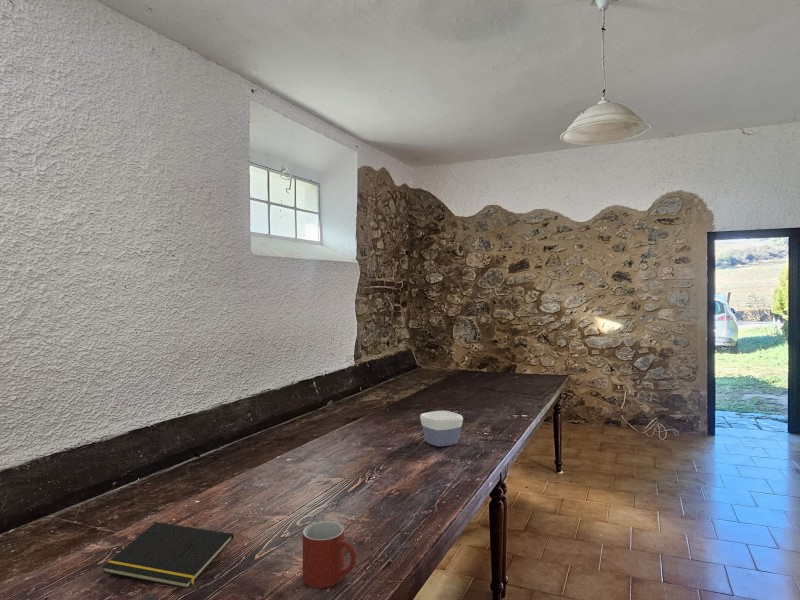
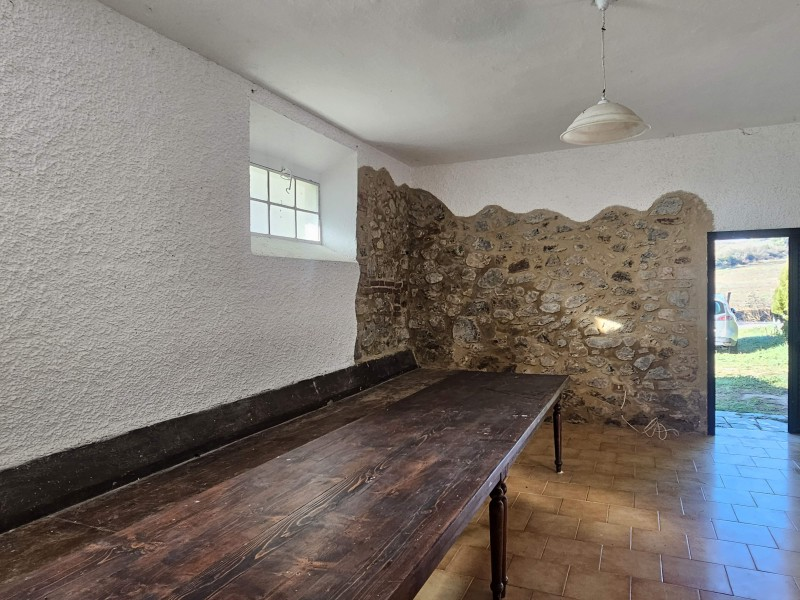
- notepad (170, 552)
- mug (331, 554)
- bowl (441, 428)
